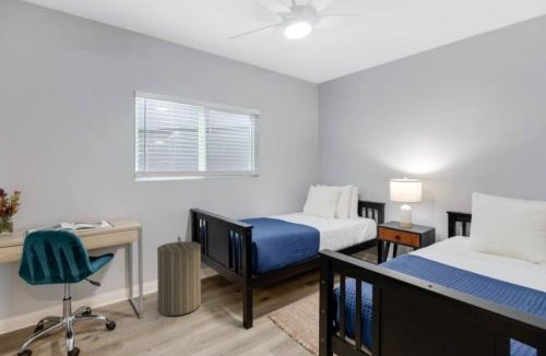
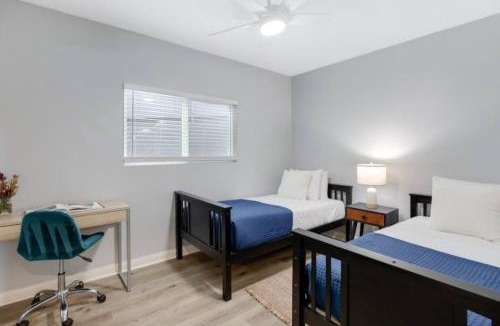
- laundry hamper (179, 271)
